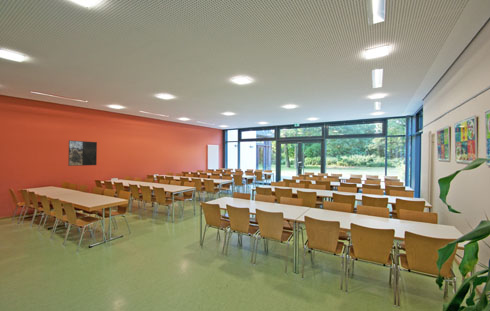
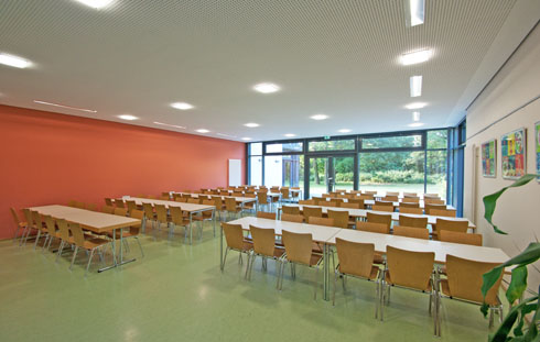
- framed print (83, 153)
